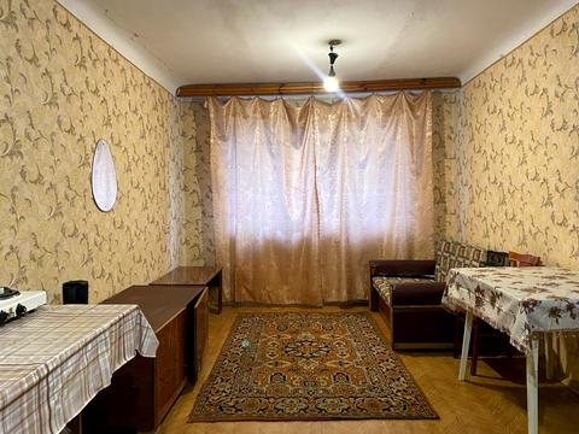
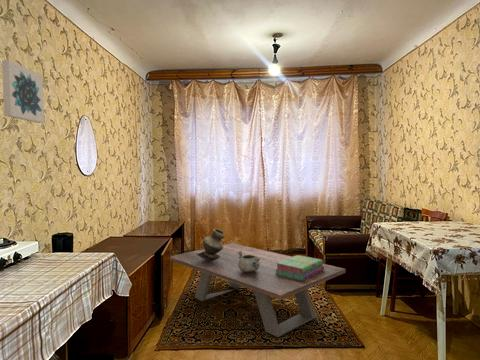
+ vase (208, 244)
+ coffee table (250, 284)
+ wall art (24, 94)
+ decorative bowl (249, 262)
+ stack of books (299, 266)
